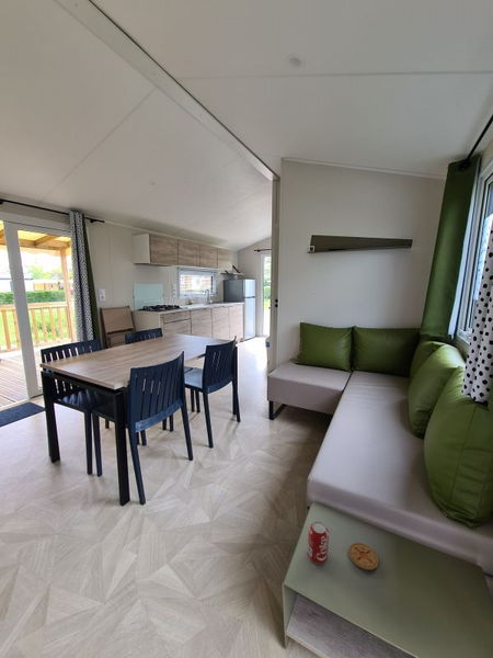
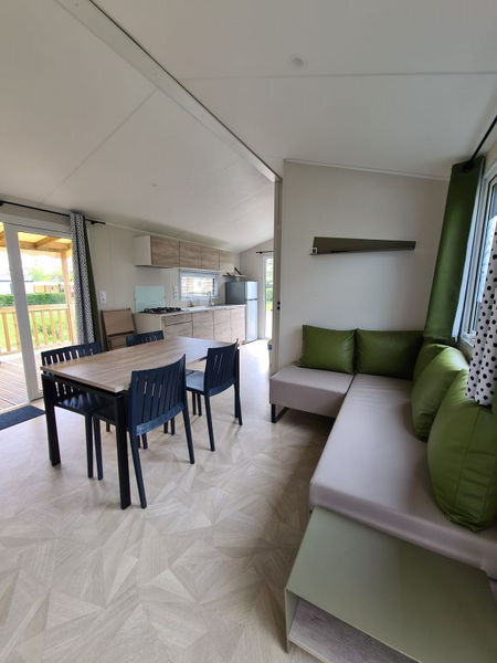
- coaster (363, 555)
- beverage can (318, 541)
